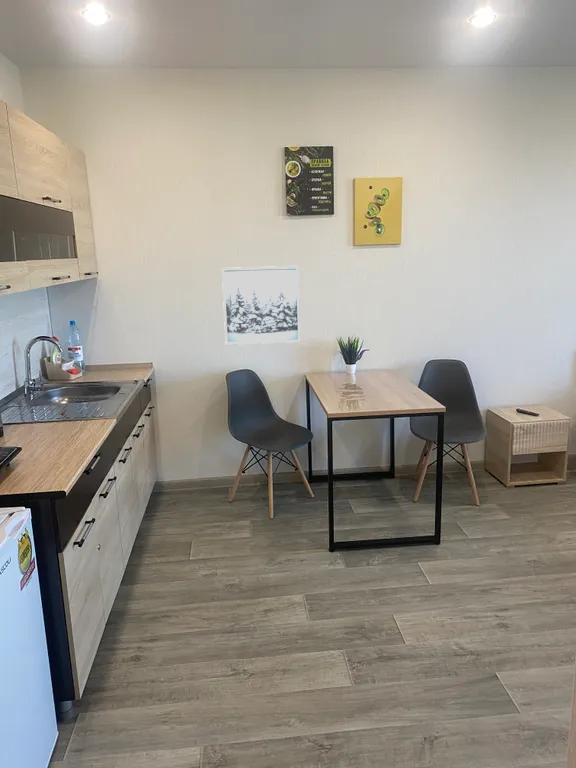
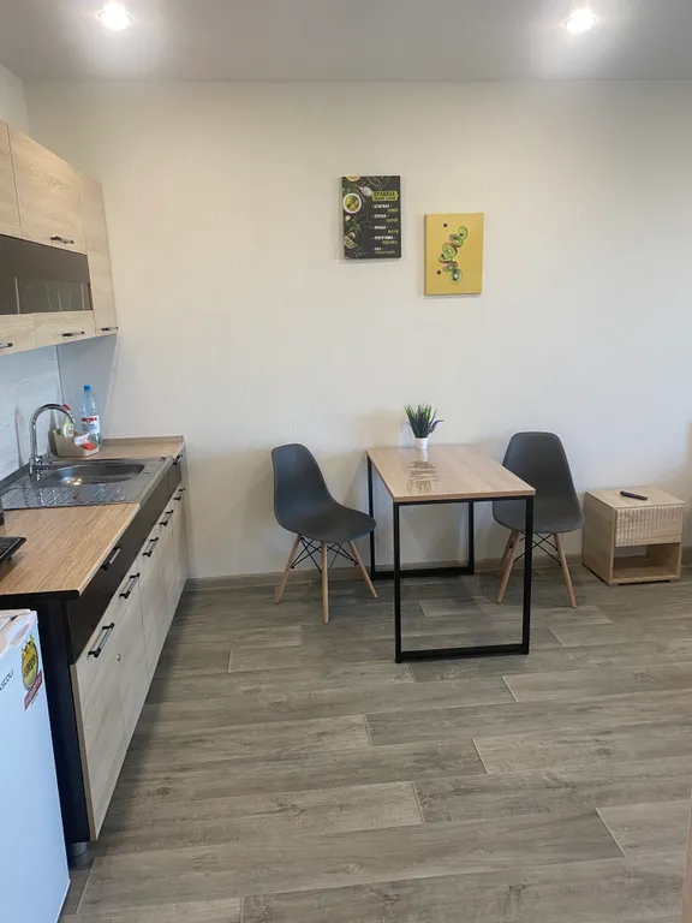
- wall art (261, 305)
